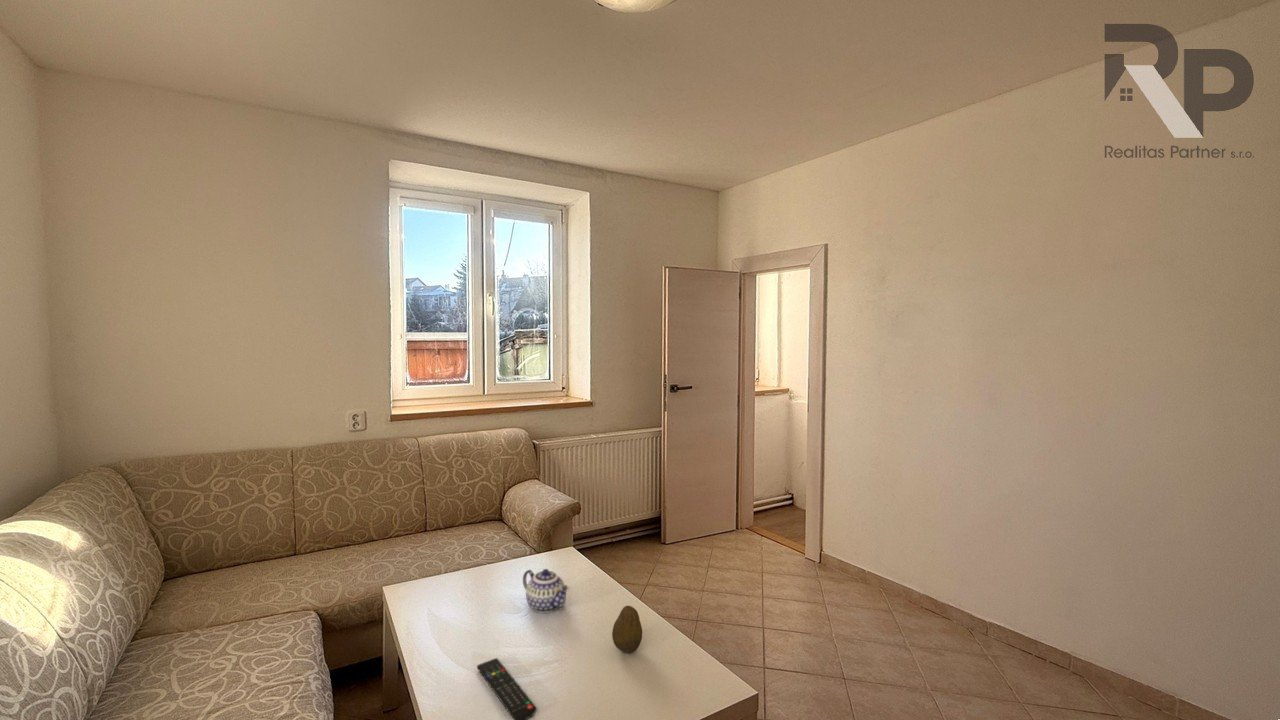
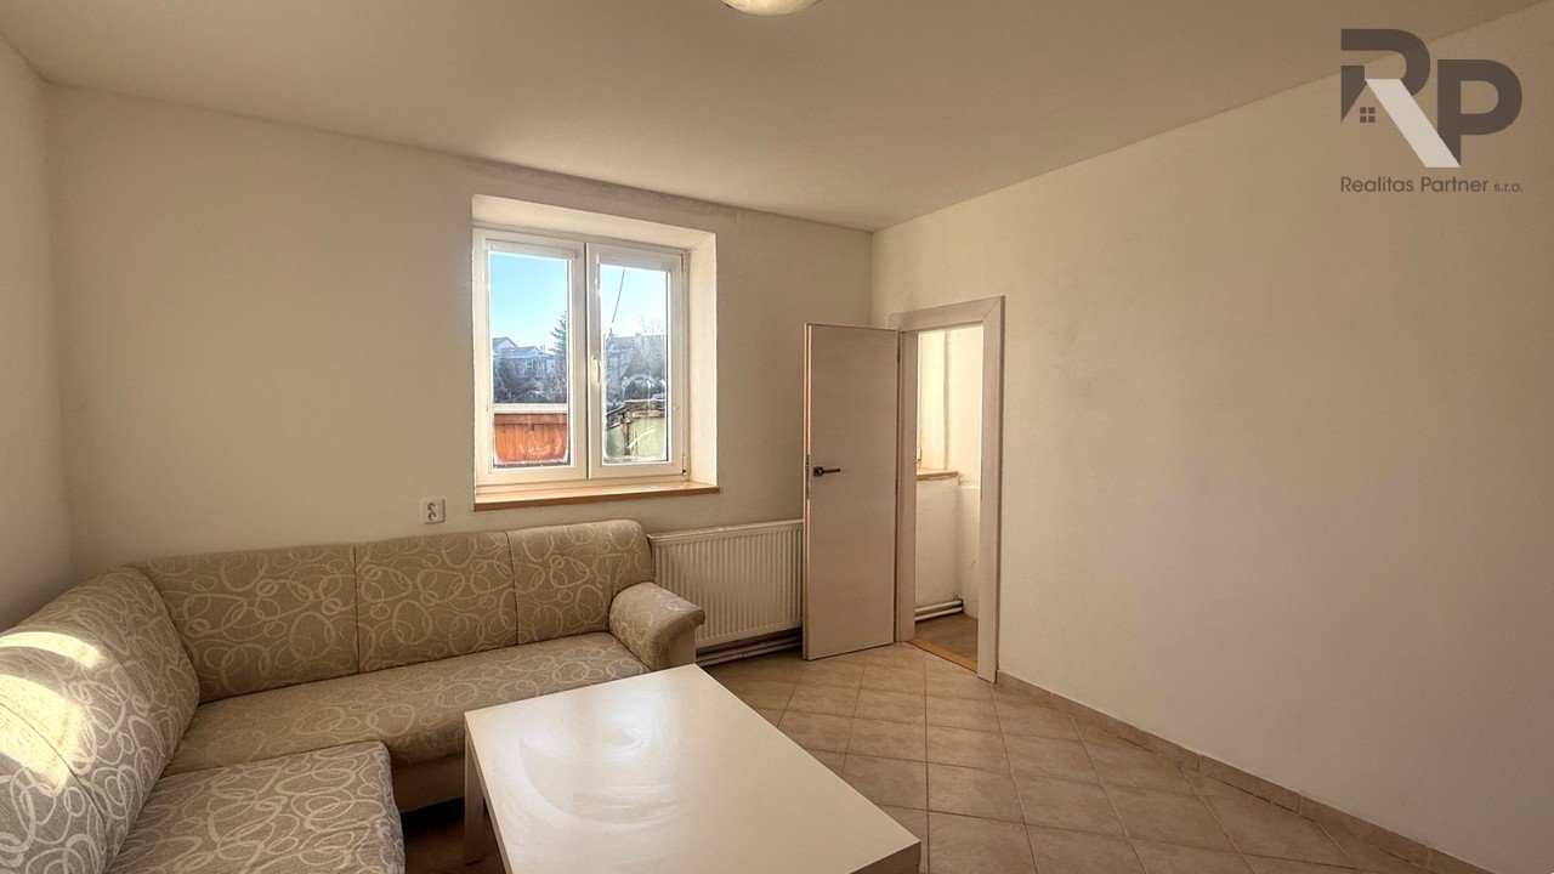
- teapot (545, 587)
- remote control (505, 688)
- fruit (627, 628)
